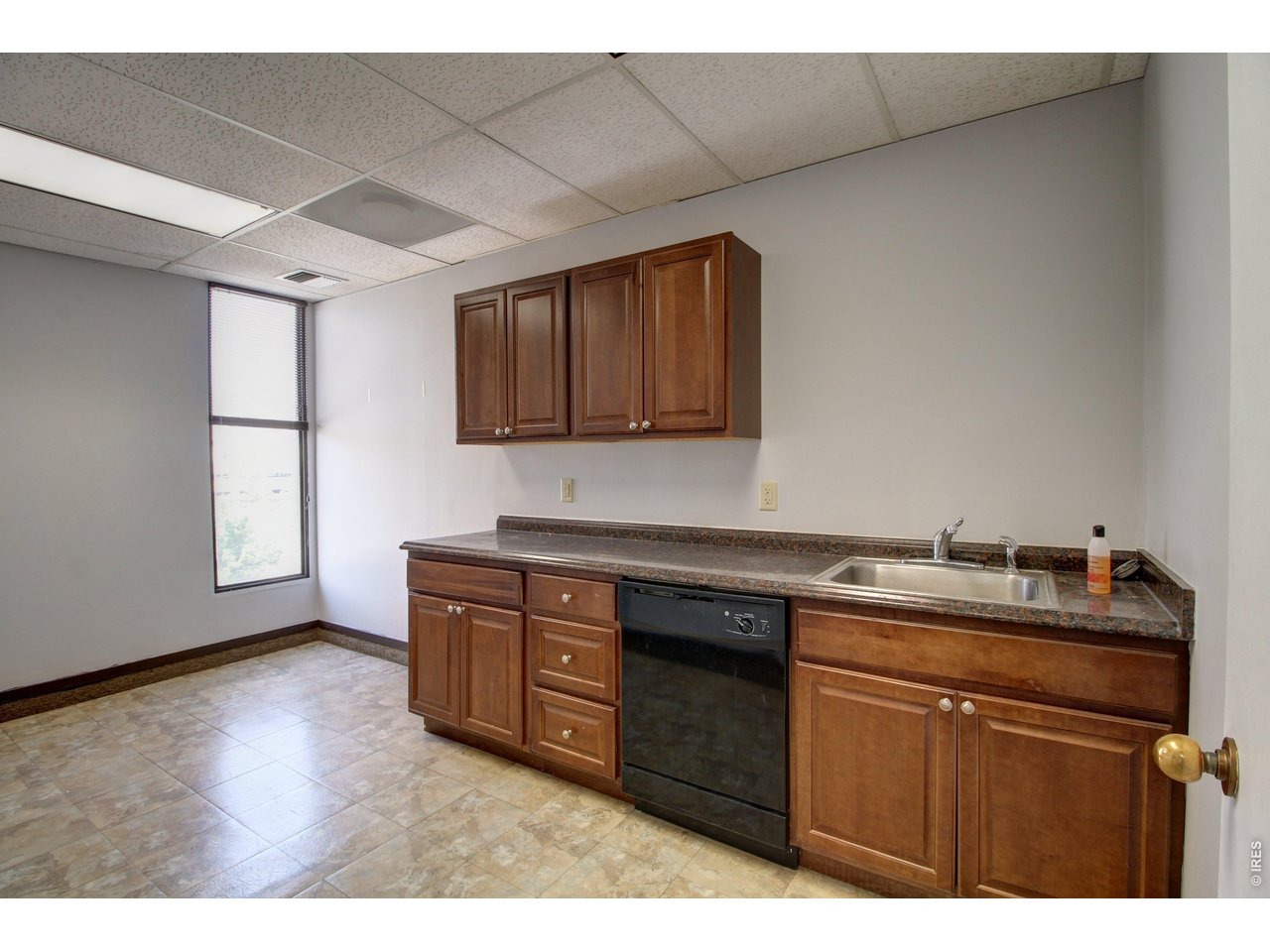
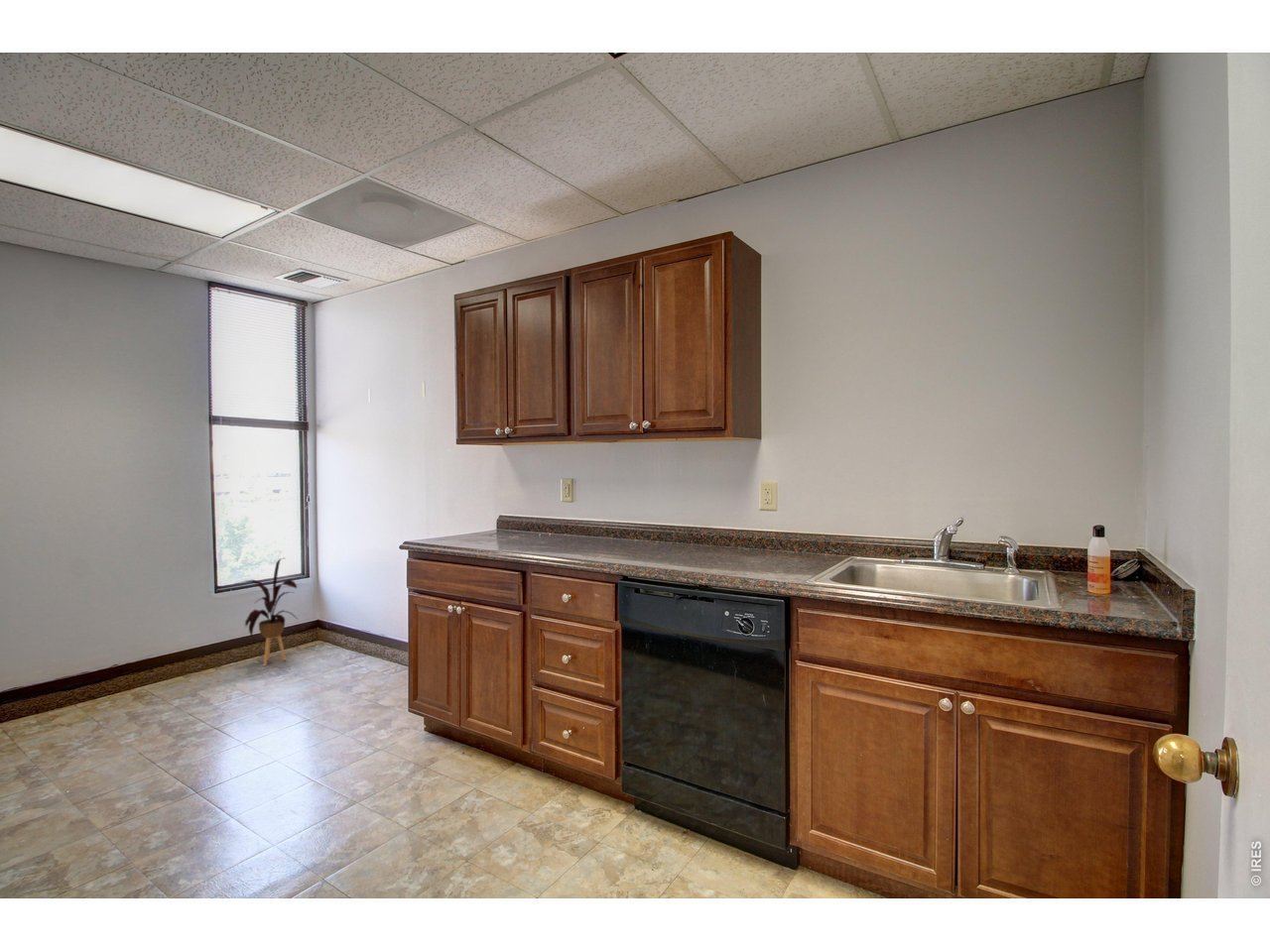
+ house plant (268, 611)
